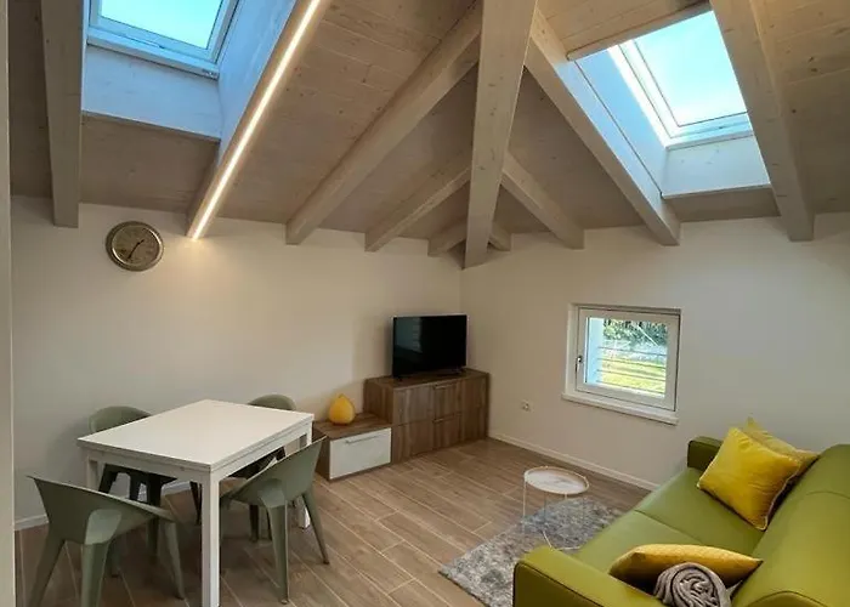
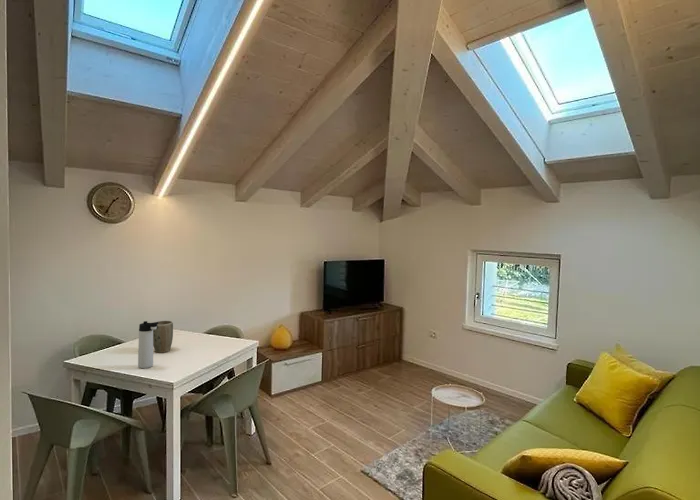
+ thermos bottle (148, 344)
+ plant pot (162, 336)
